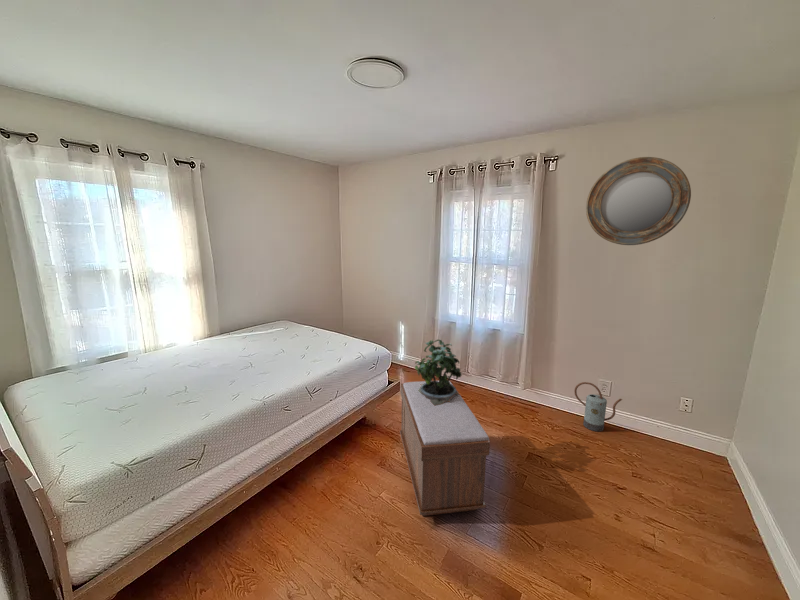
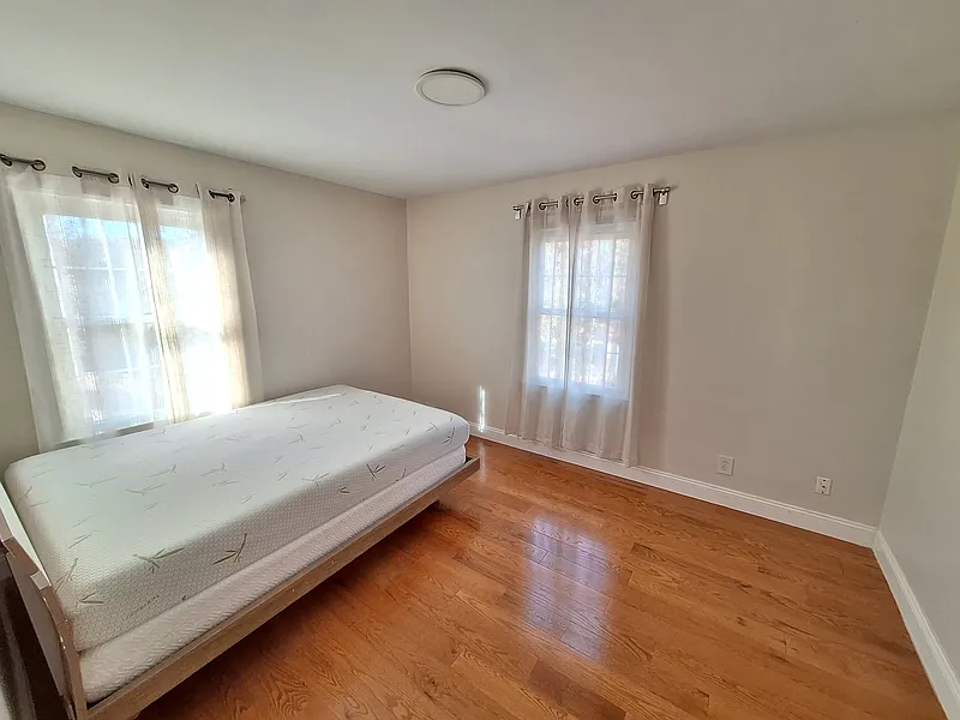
- potted plant (438, 366)
- home mirror (634, 202)
- bench (437, 438)
- watering can (596, 405)
